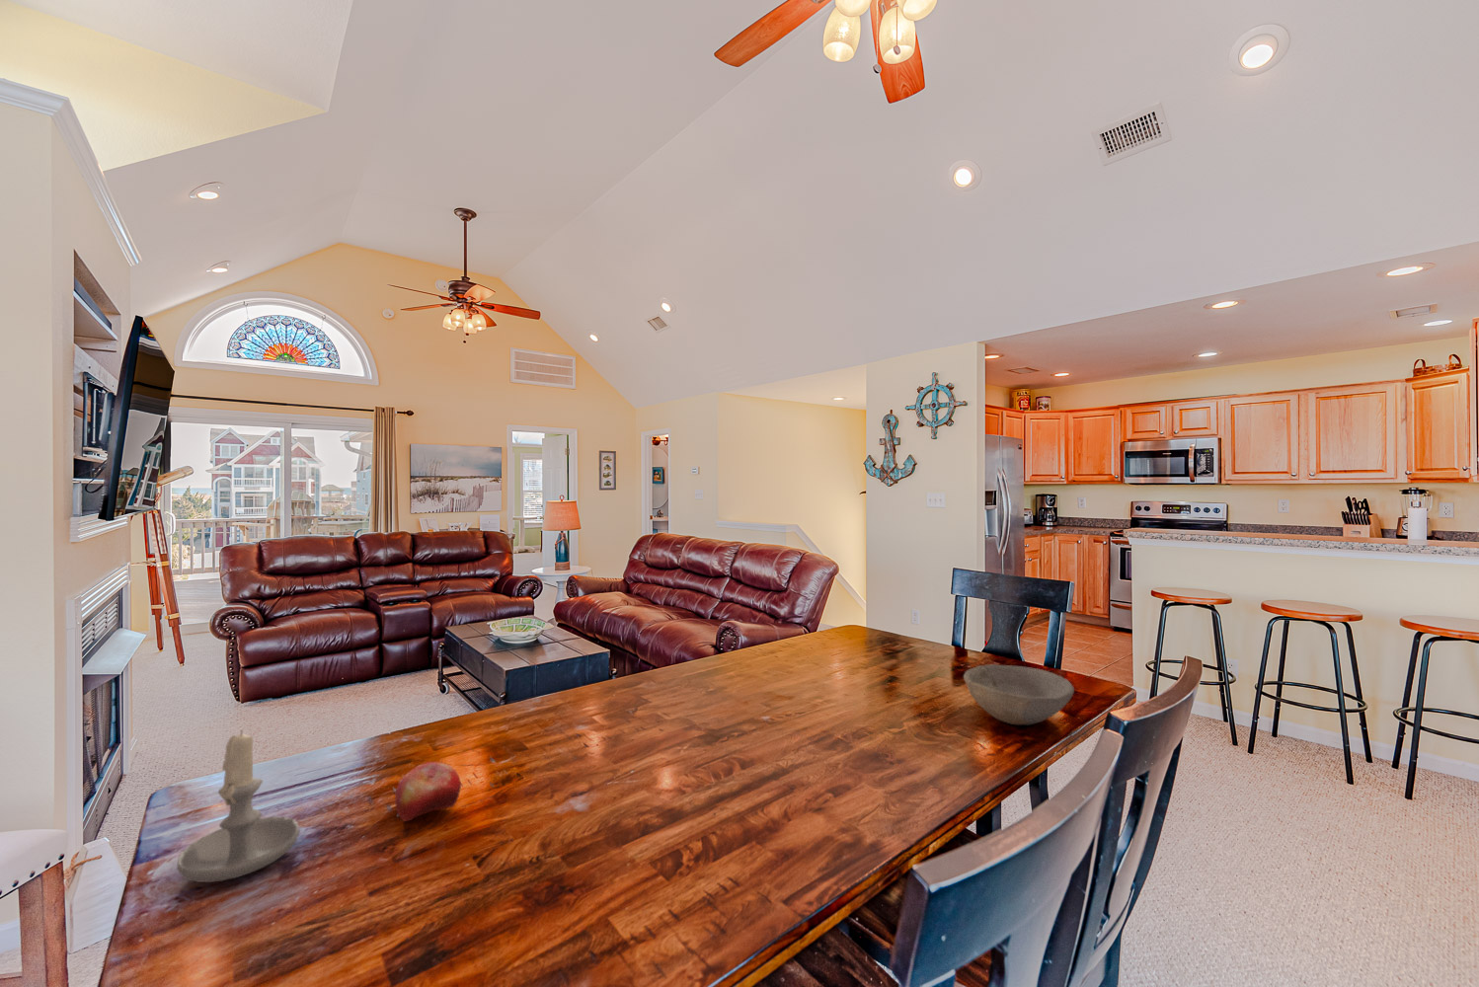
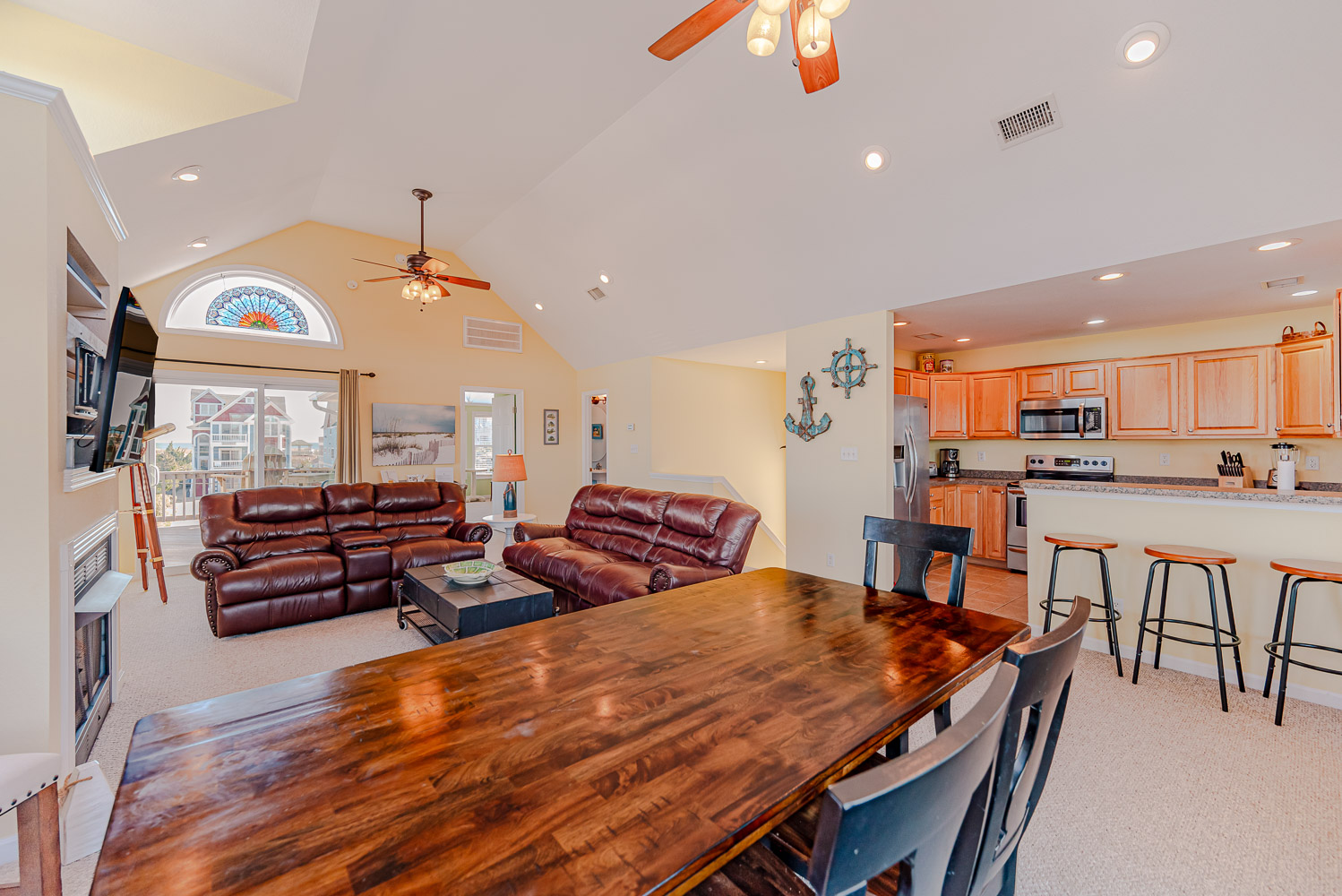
- candle (240, 795)
- bowl (1016, 697)
- fruit (429, 789)
